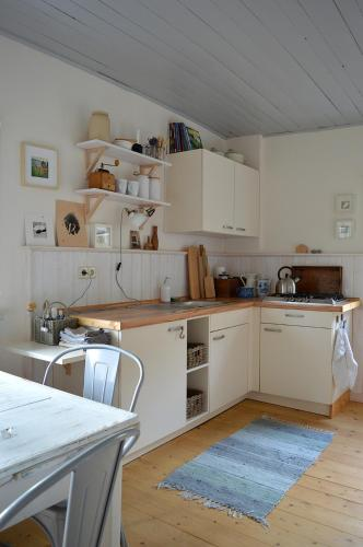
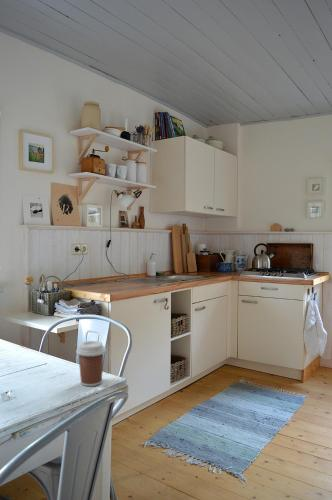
+ coffee cup (91, 363)
